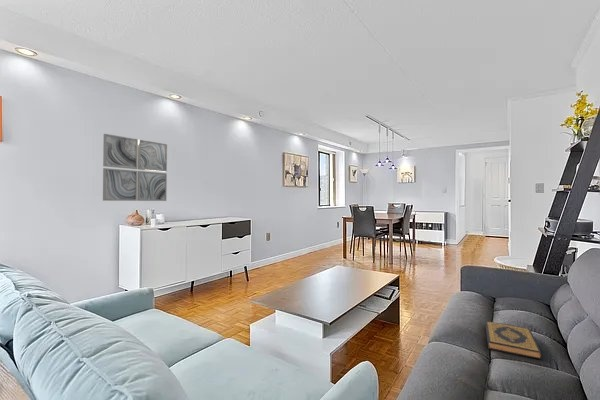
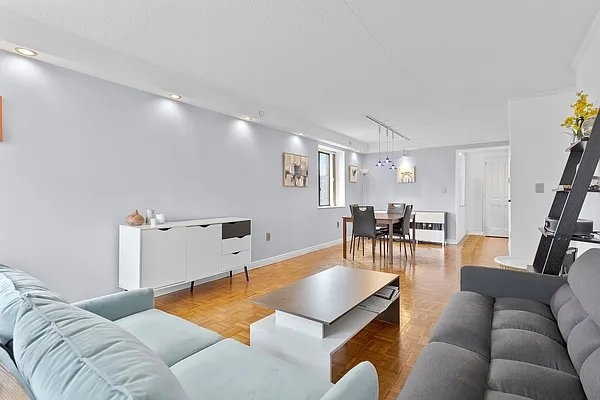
- wall art (136, 171)
- hardback book (510, 338)
